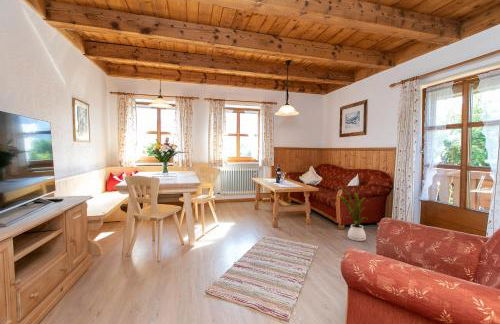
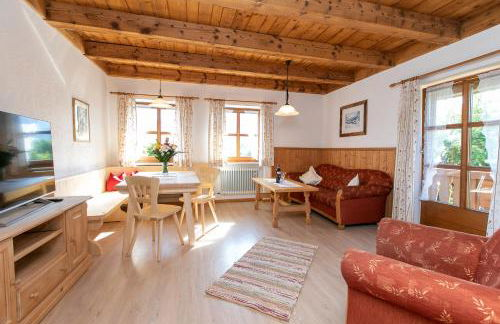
- house plant (355, 213)
